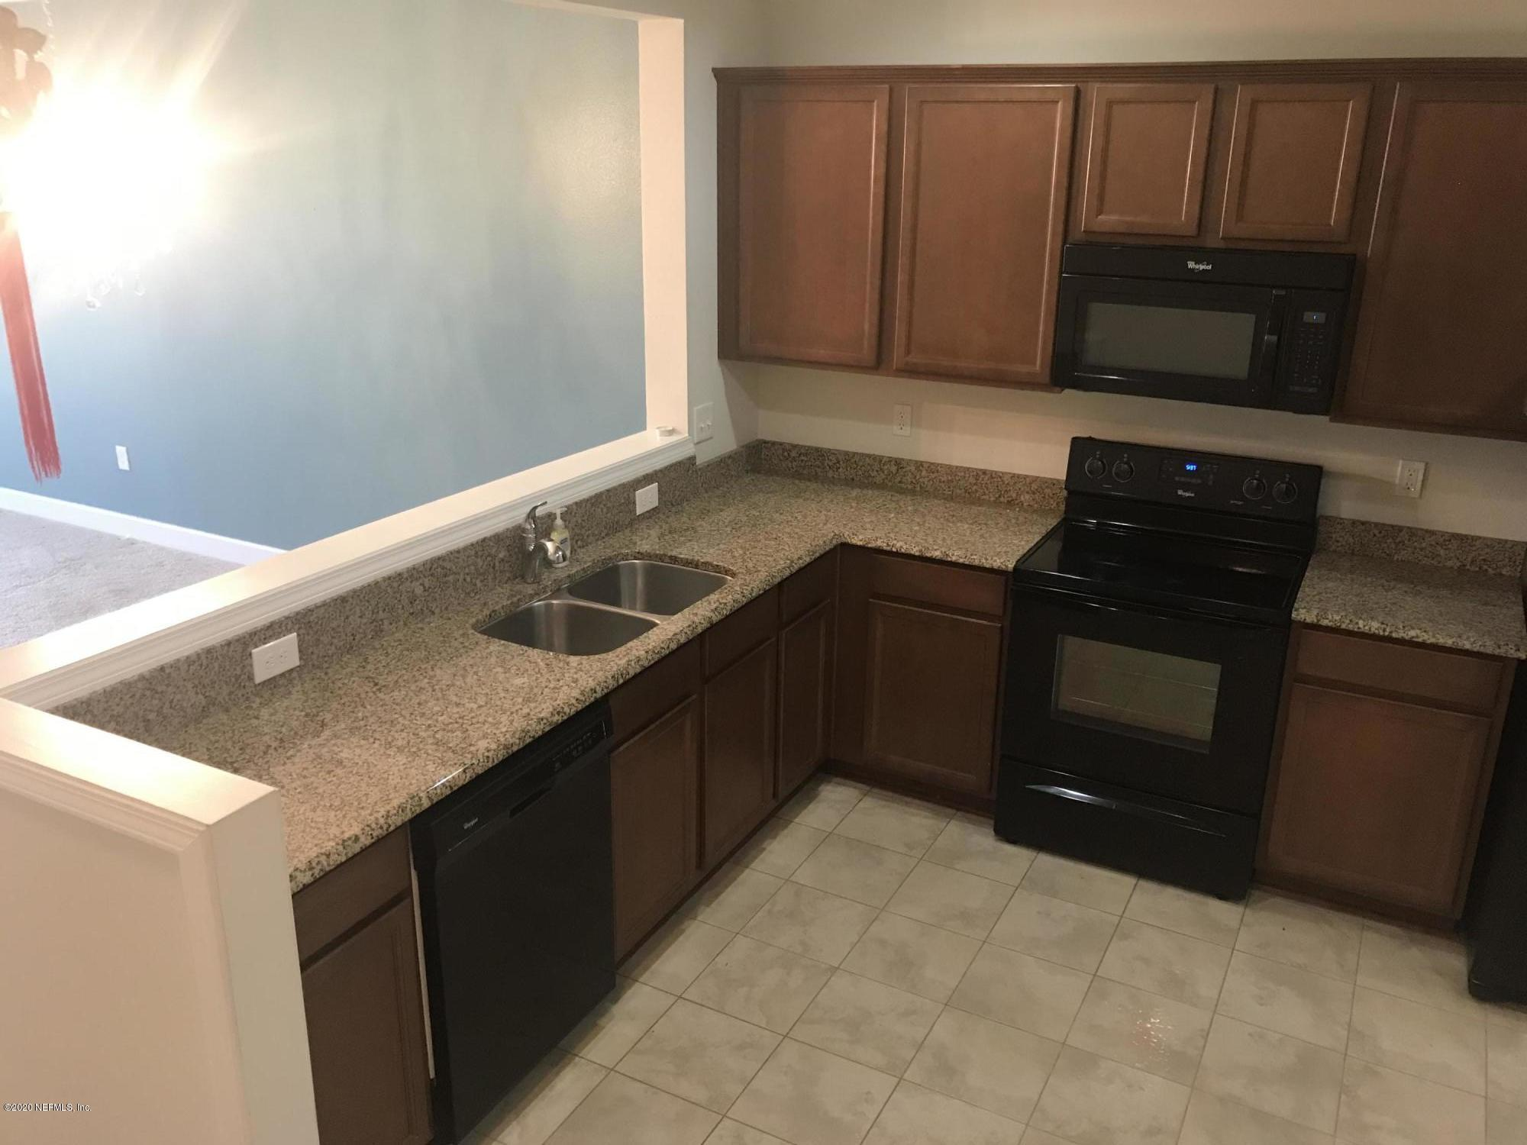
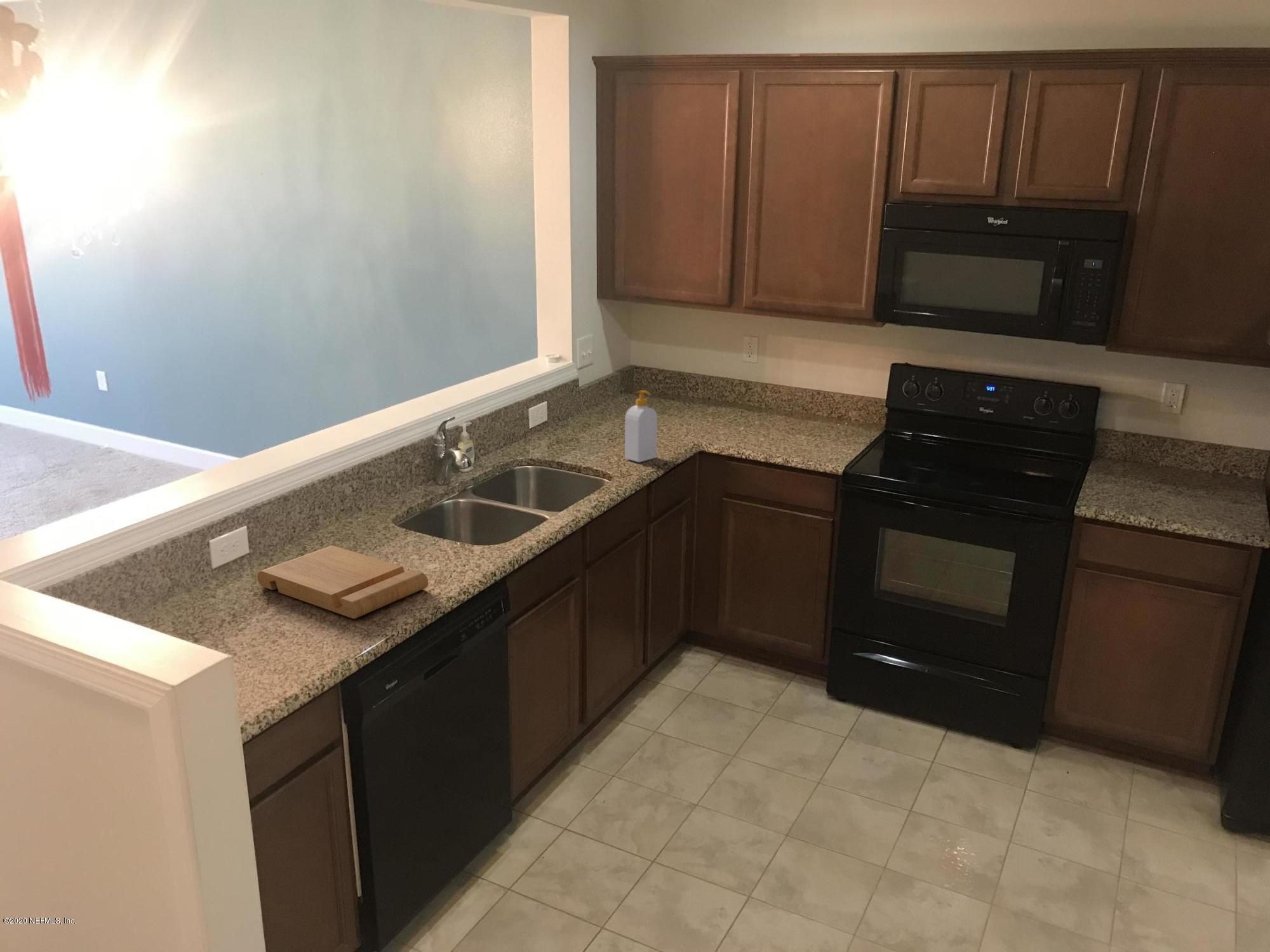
+ soap bottle (642, 425)
+ cutting board (342, 579)
